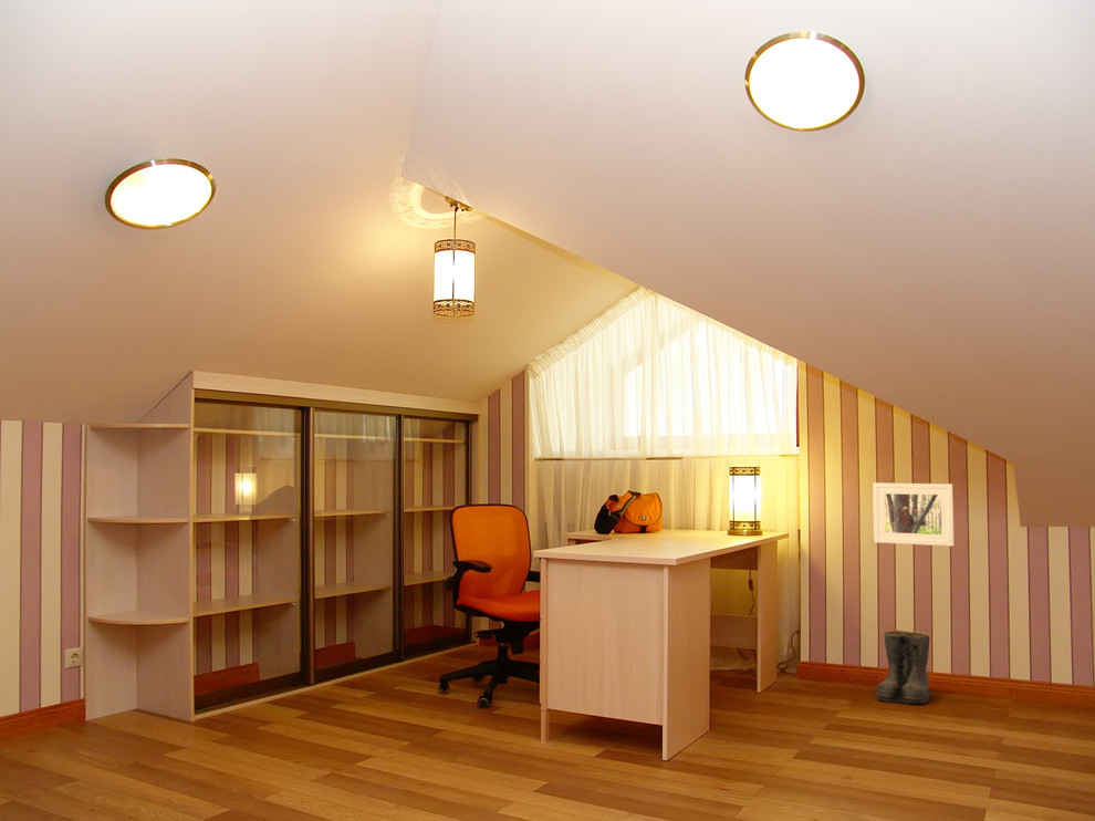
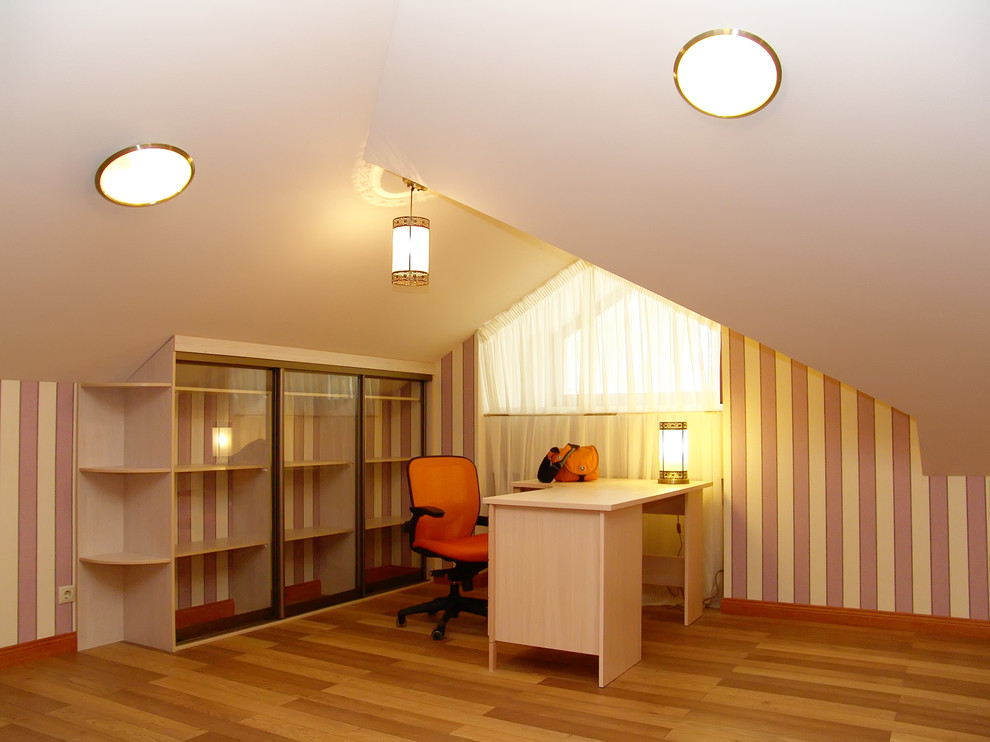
- boots (904, 665)
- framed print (912, 513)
